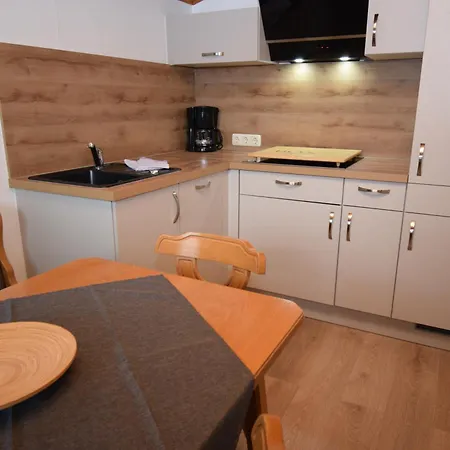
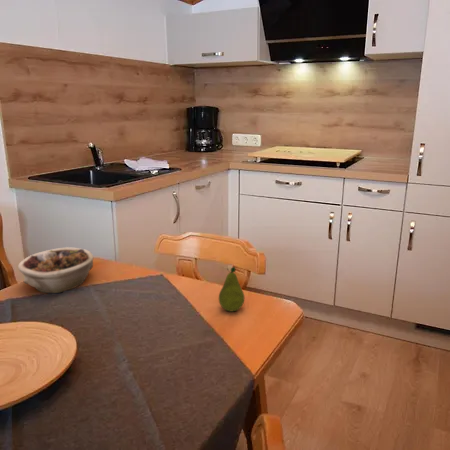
+ succulent planter (57, 266)
+ fruit (231, 288)
